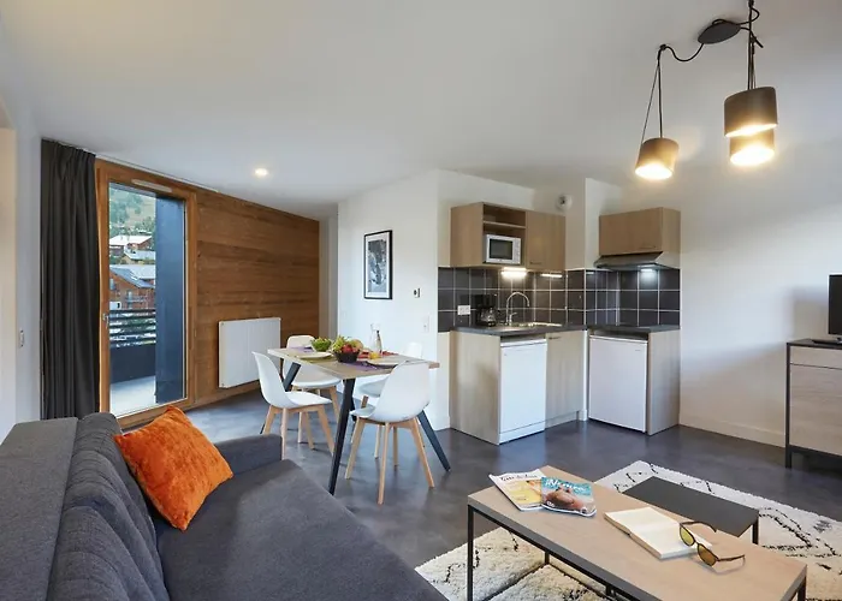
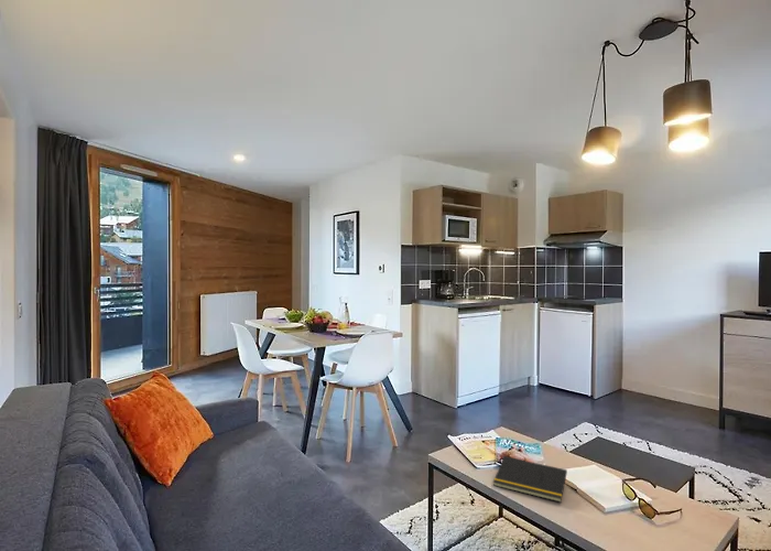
+ notepad (530, 477)
